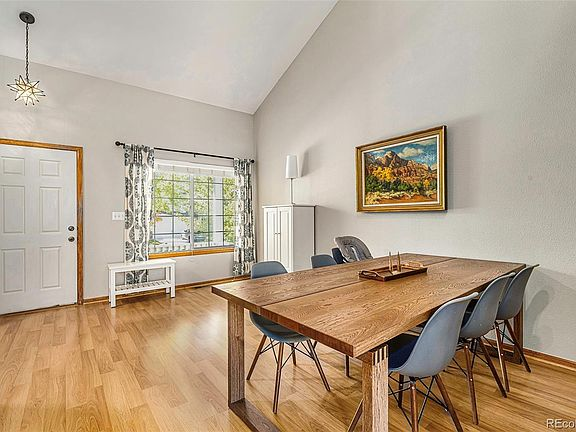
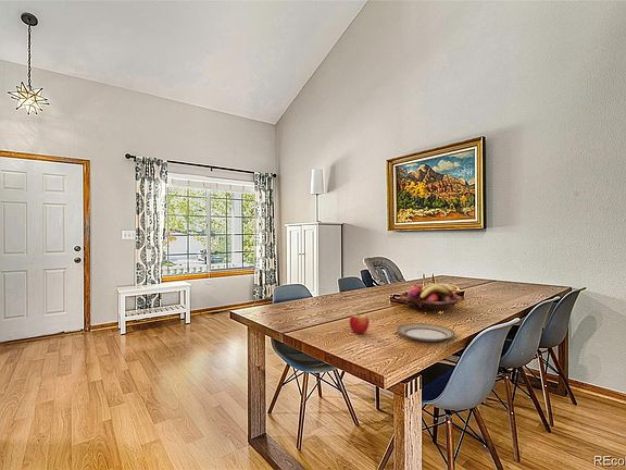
+ fruit basket (429, 295)
+ plate (425, 333)
+ apple (359, 321)
